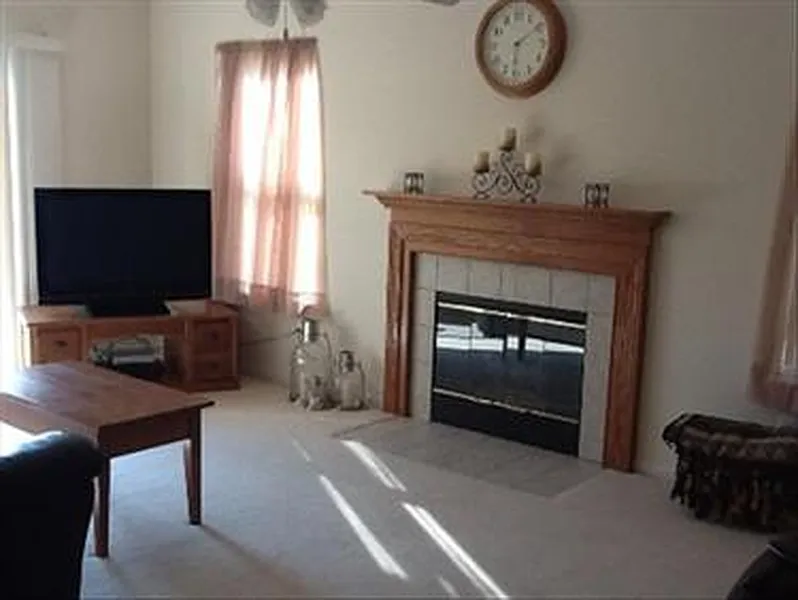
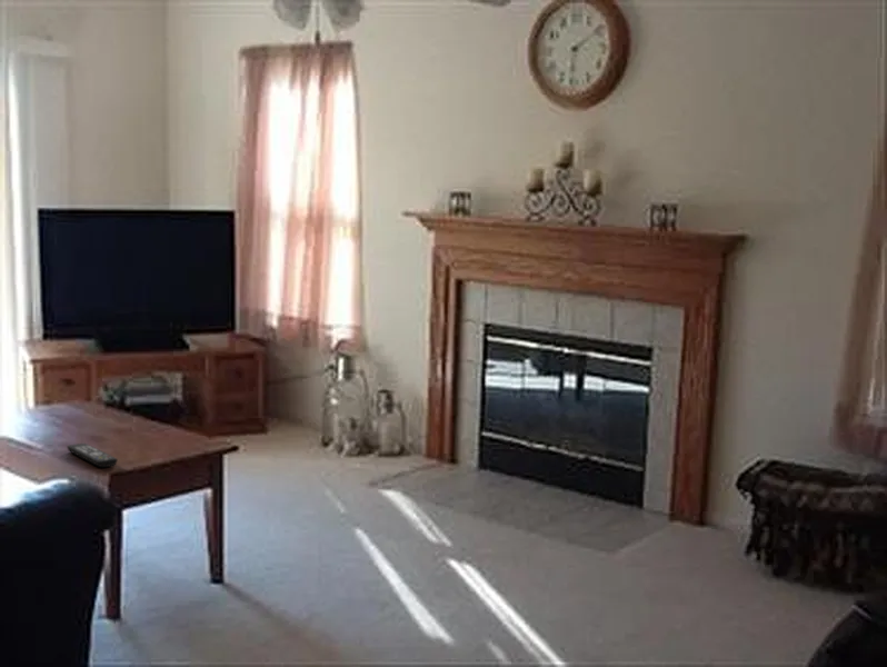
+ remote control (91, 455)
